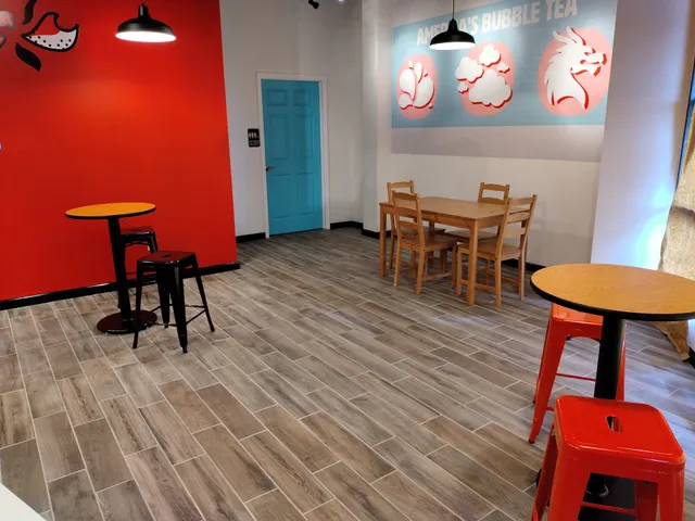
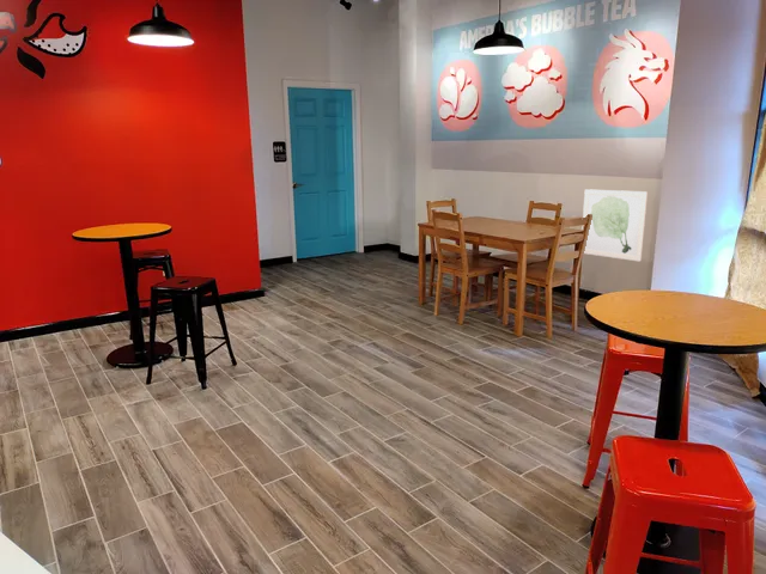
+ wall art (612, 224)
